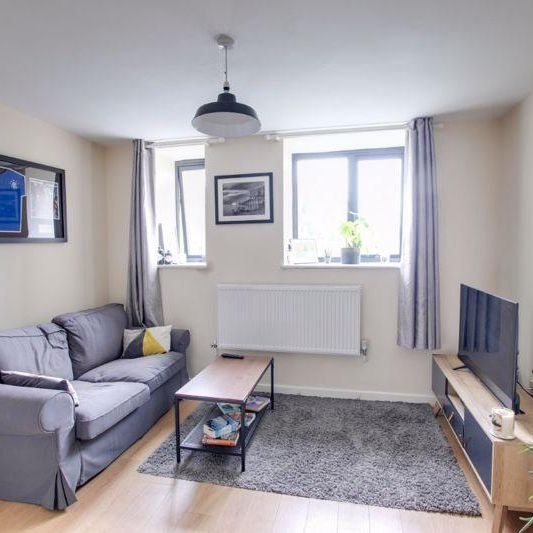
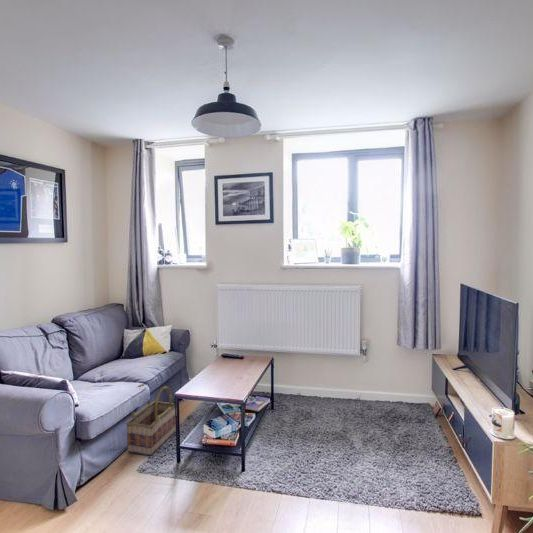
+ basket (152, 413)
